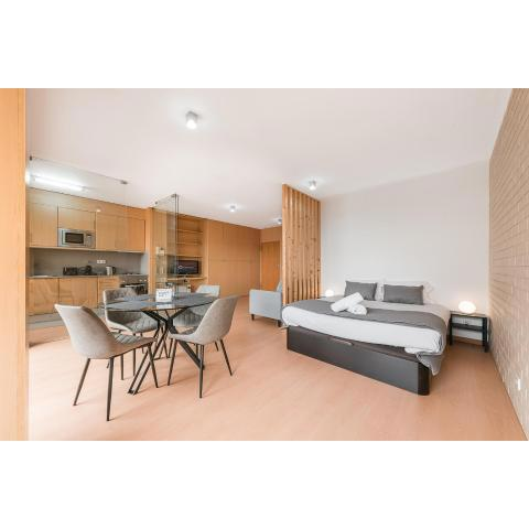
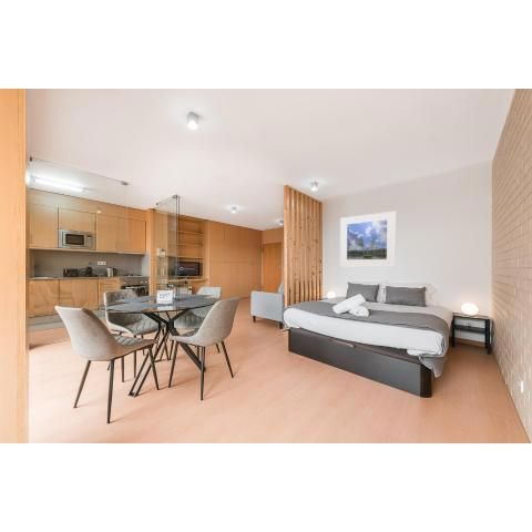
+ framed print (366, 241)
